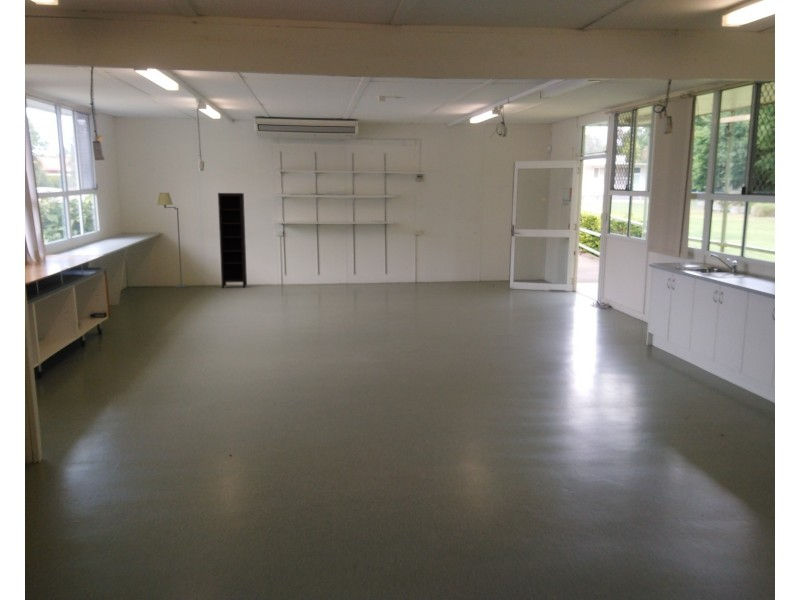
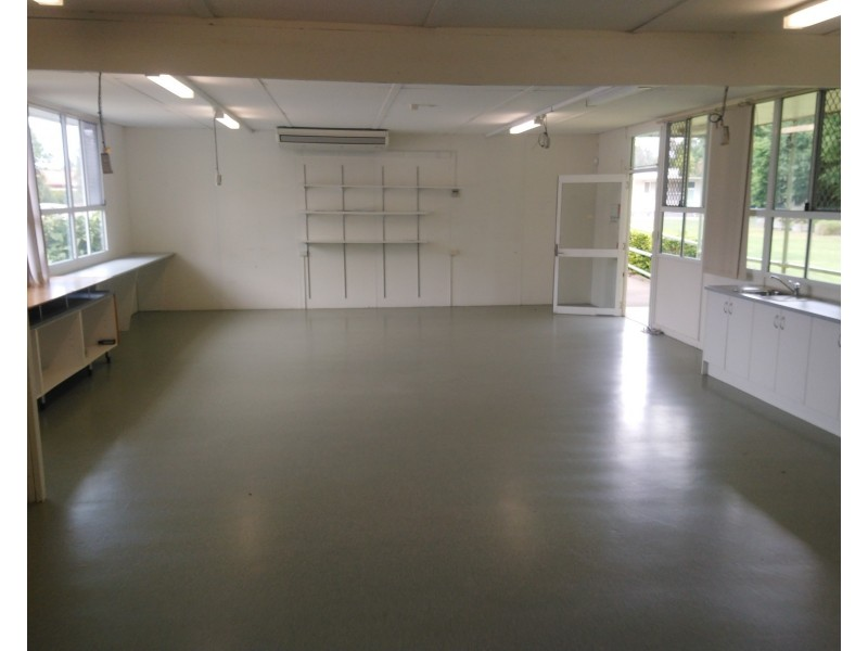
- floor lamp (178, 240)
- bookcase (232, 240)
